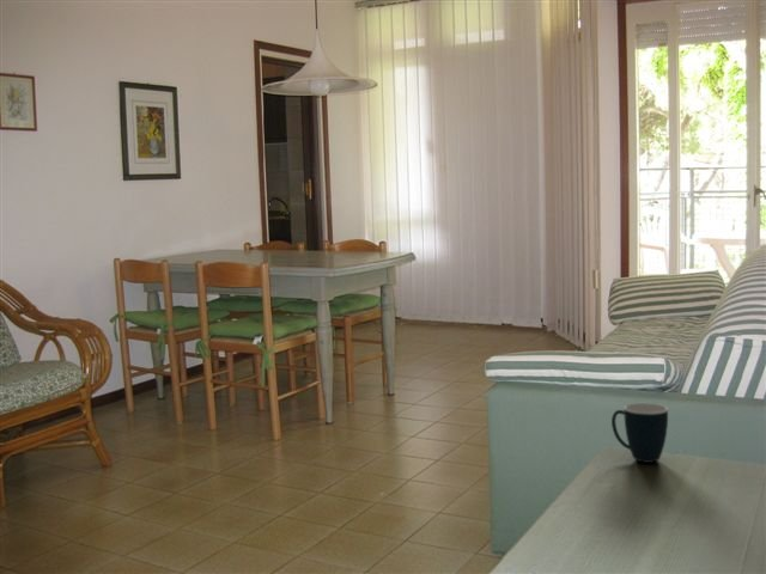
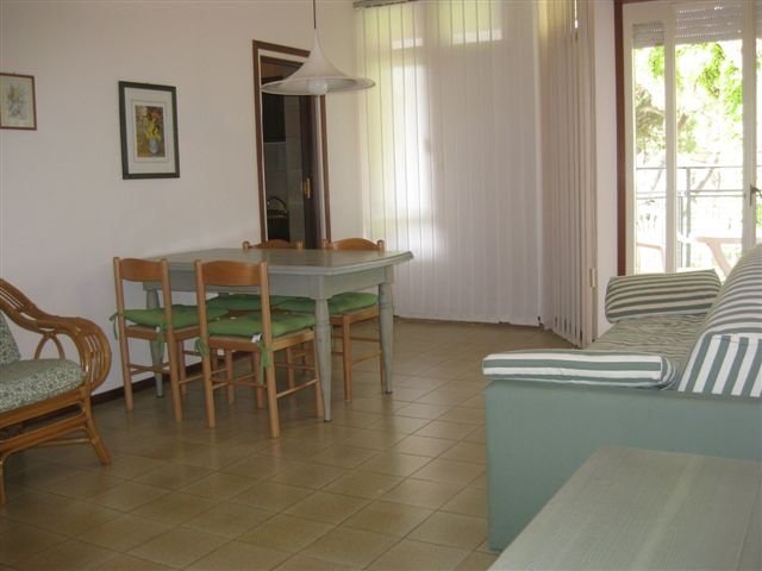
- mug (638, 432)
